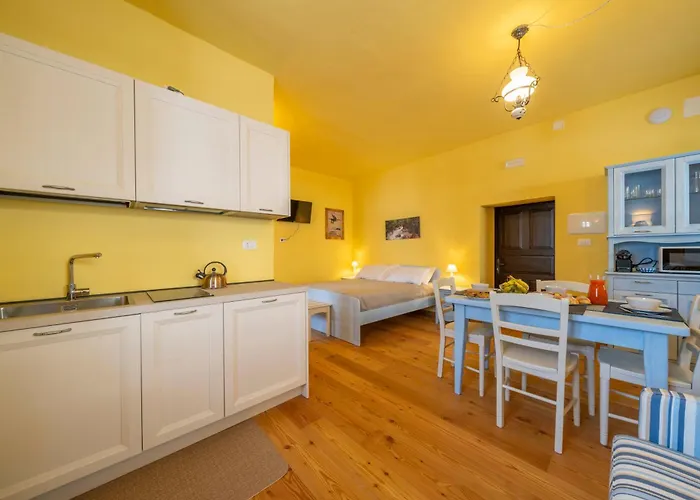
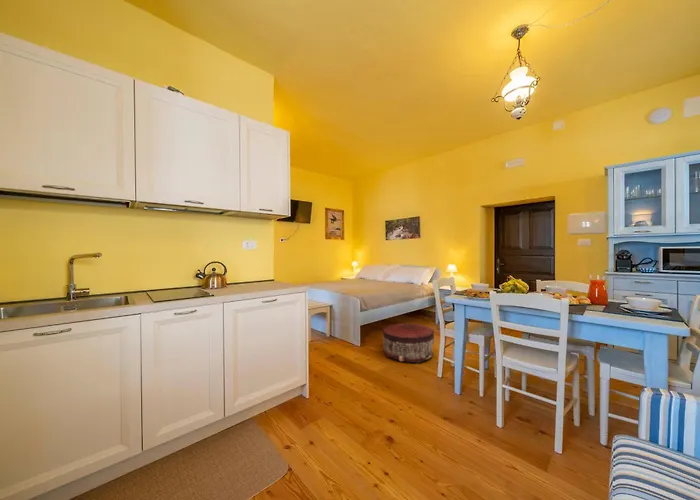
+ pouf (408, 339)
